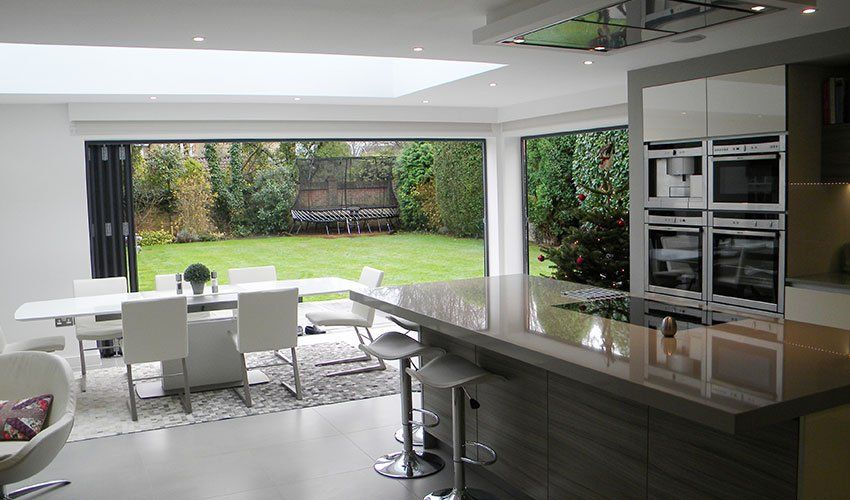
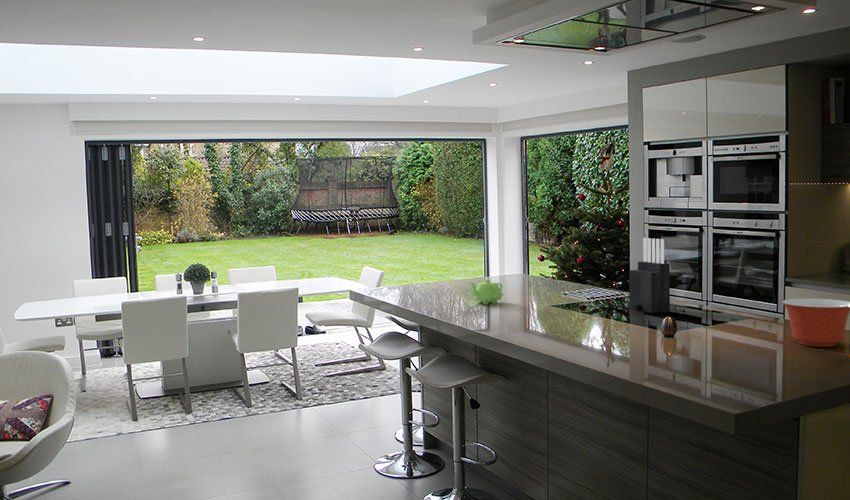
+ mixing bowl (817, 323)
+ knife block (647, 274)
+ teapot (486, 291)
